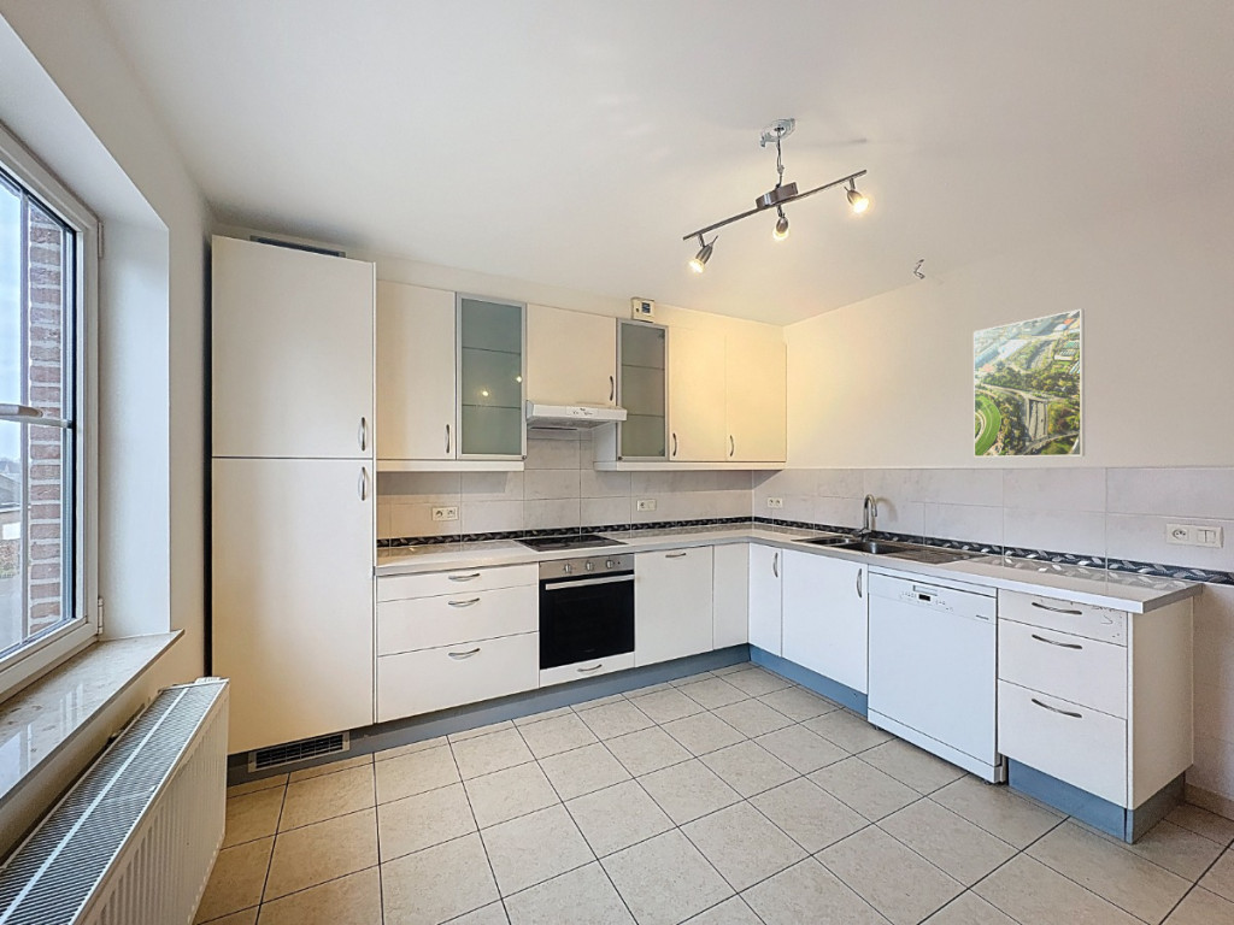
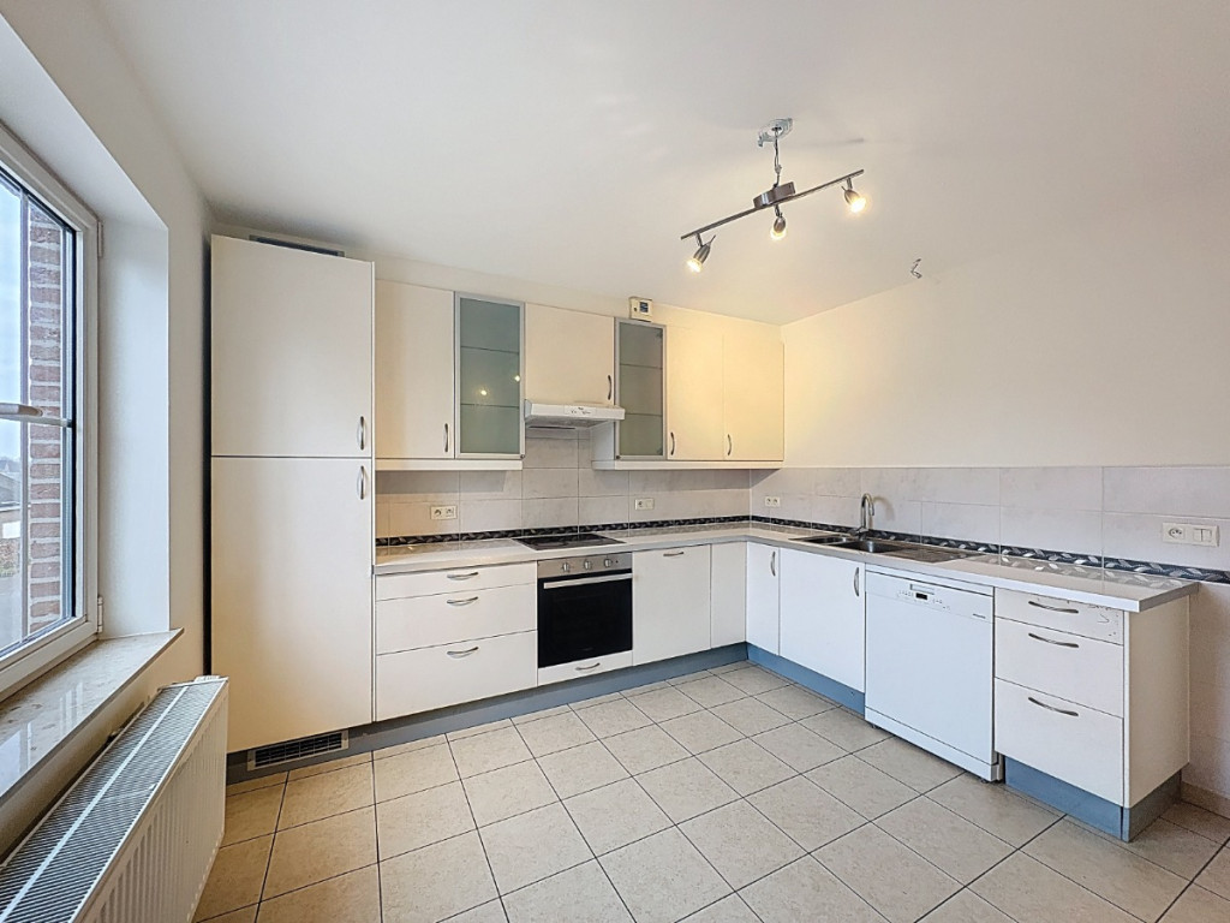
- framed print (1024, 388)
